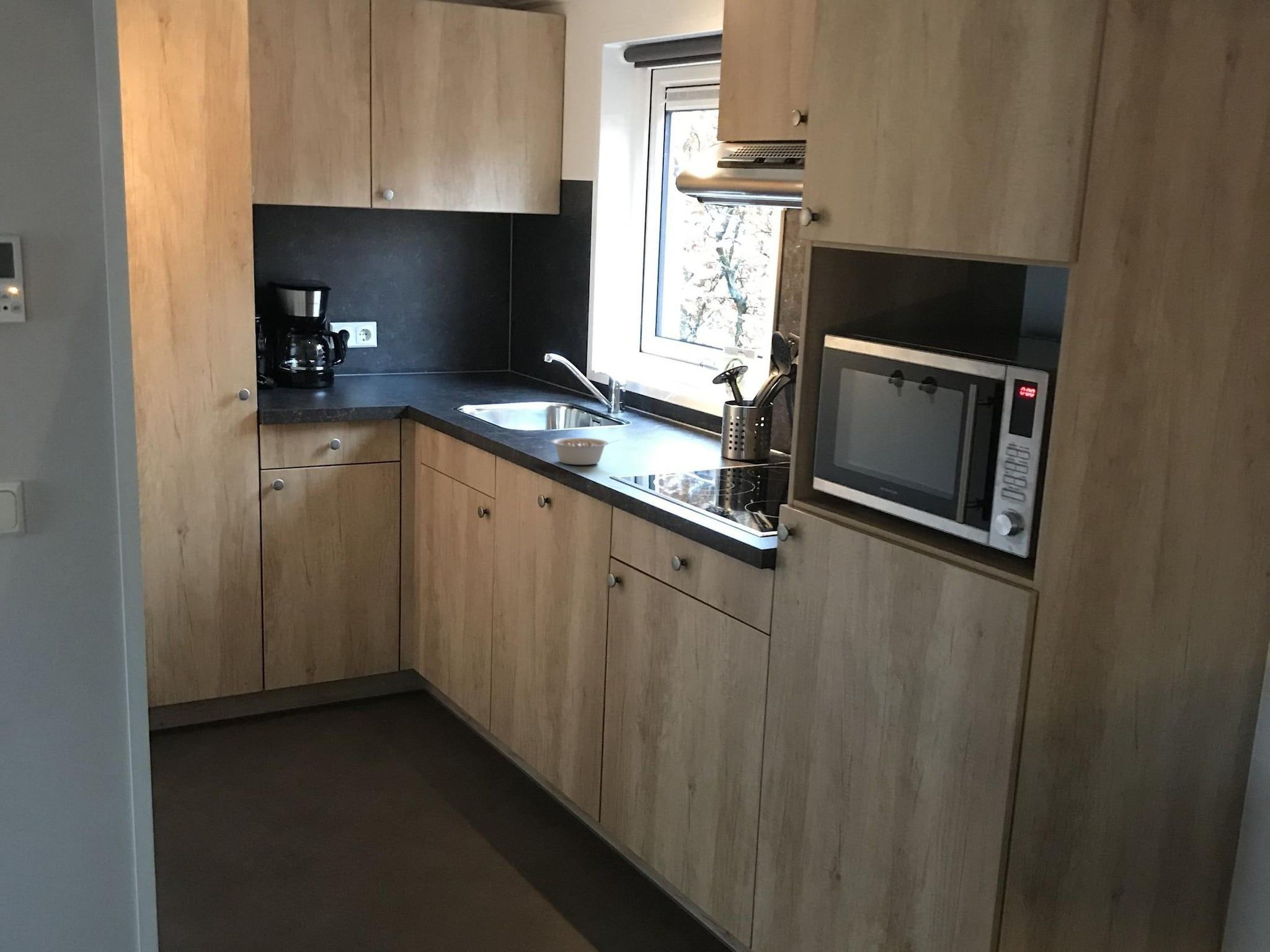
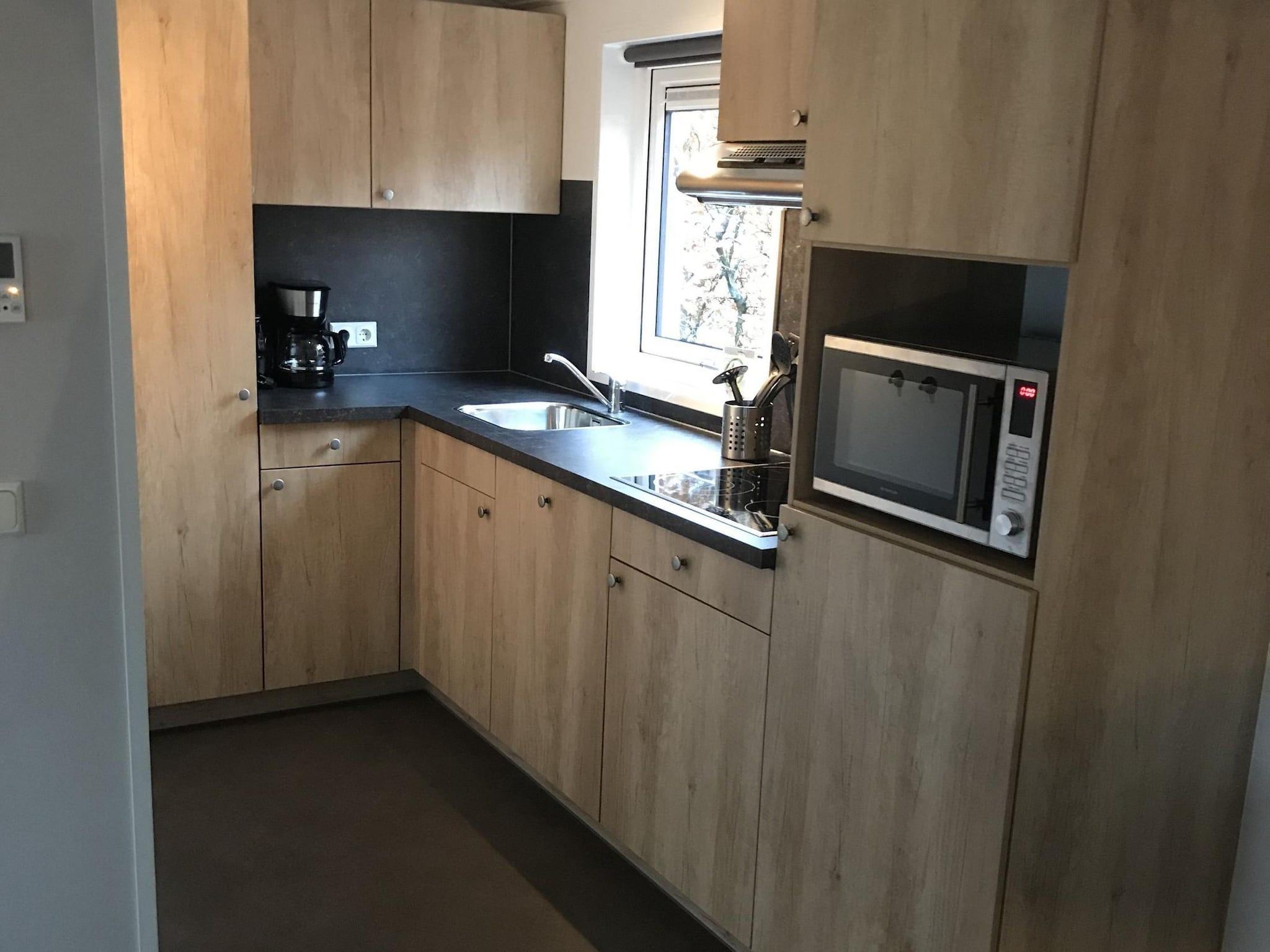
- legume (582, 449)
